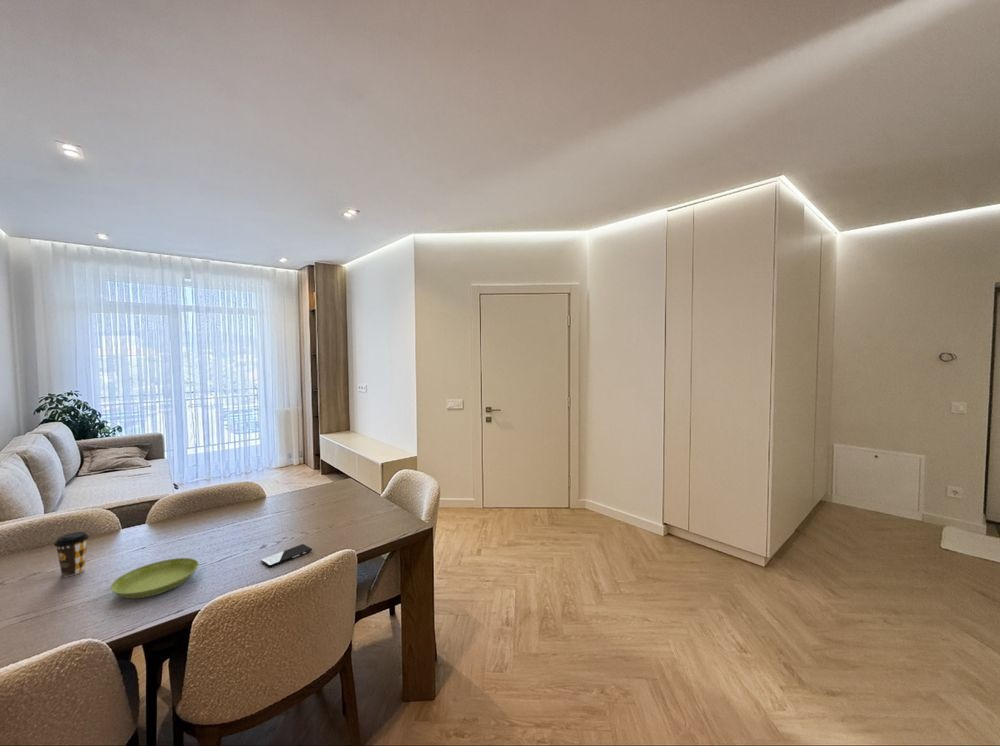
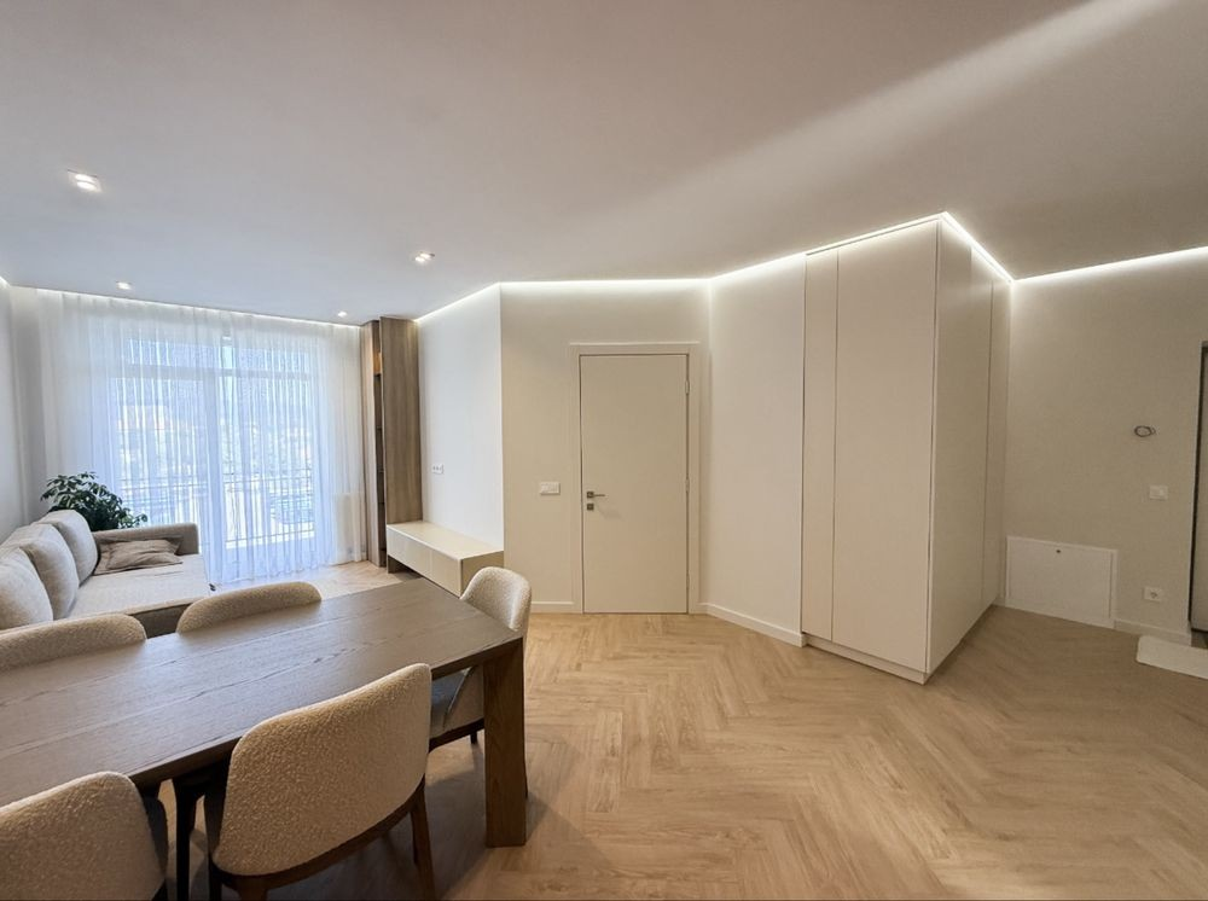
- saucer (157, 578)
- coffee cup (72, 554)
- smartphone (287, 555)
